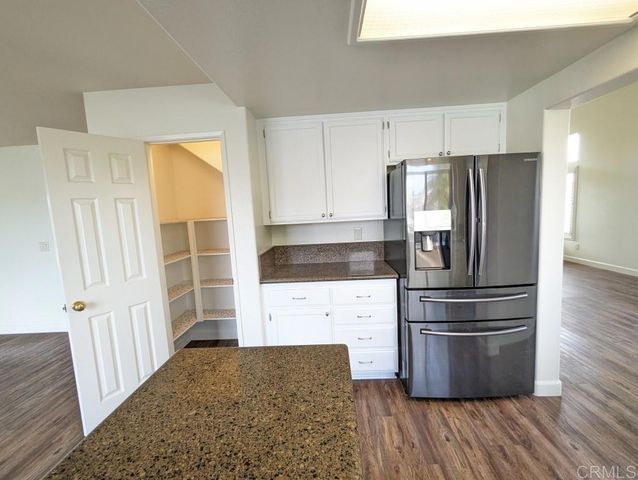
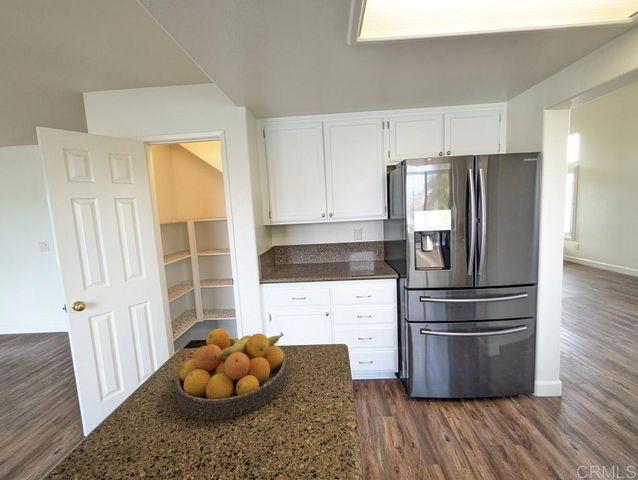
+ fruit bowl (233, 359)
